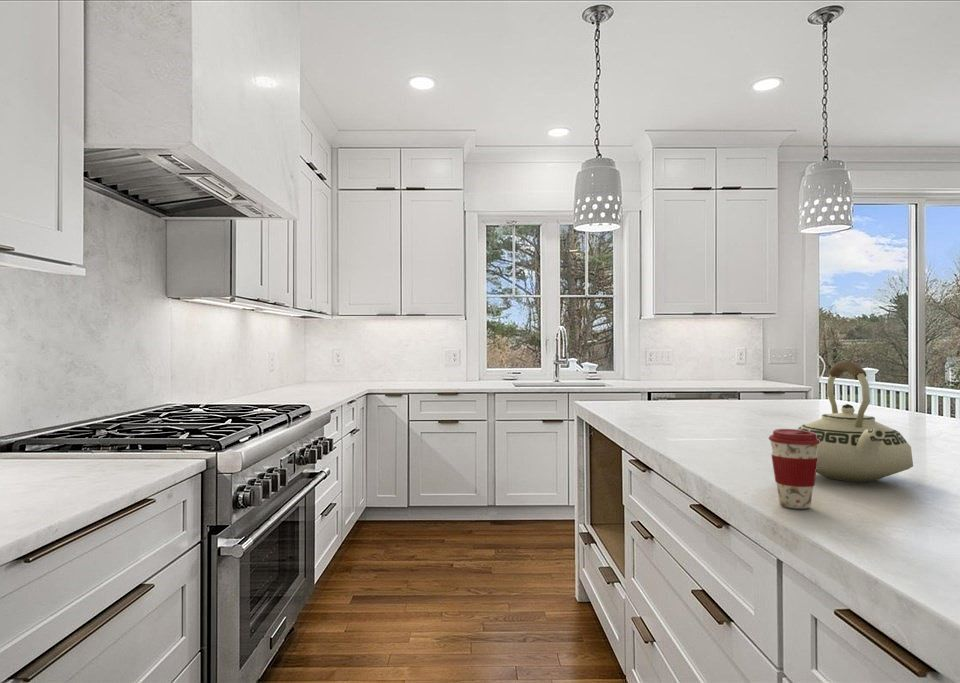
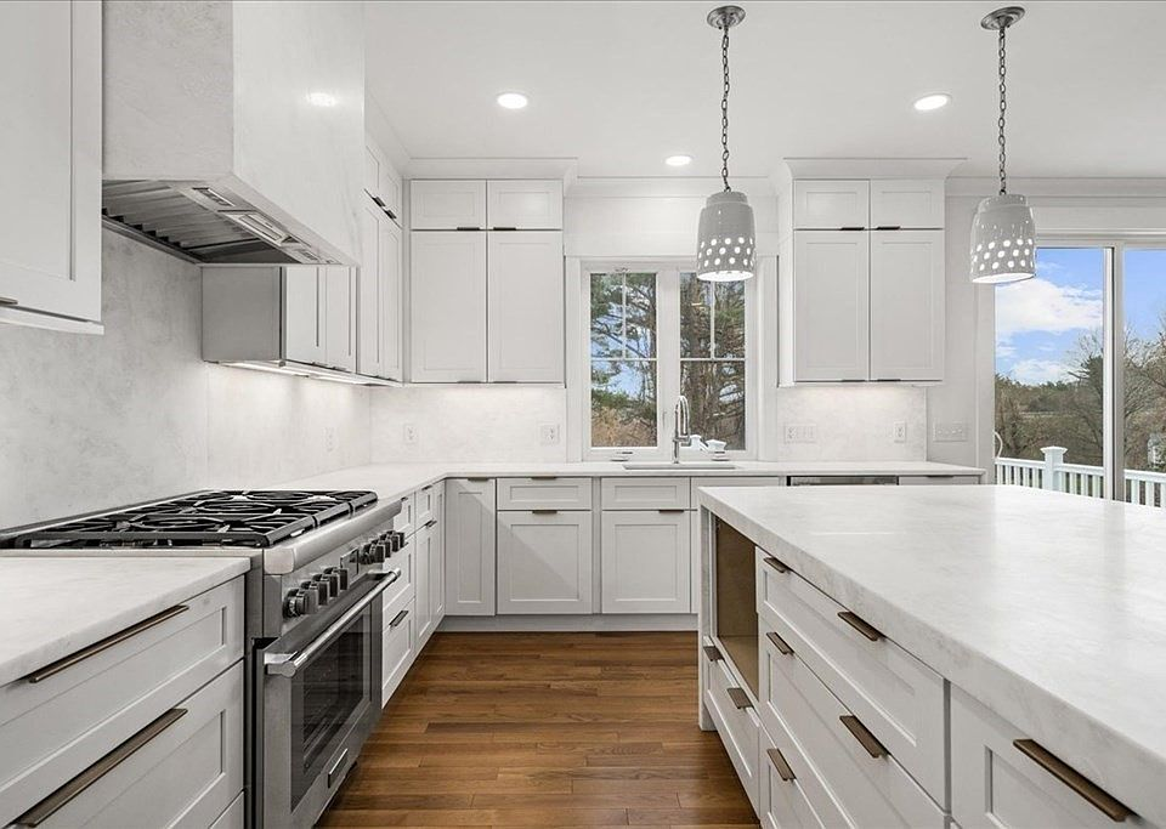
- teakettle (852, 420)
- coffee cup (794, 468)
